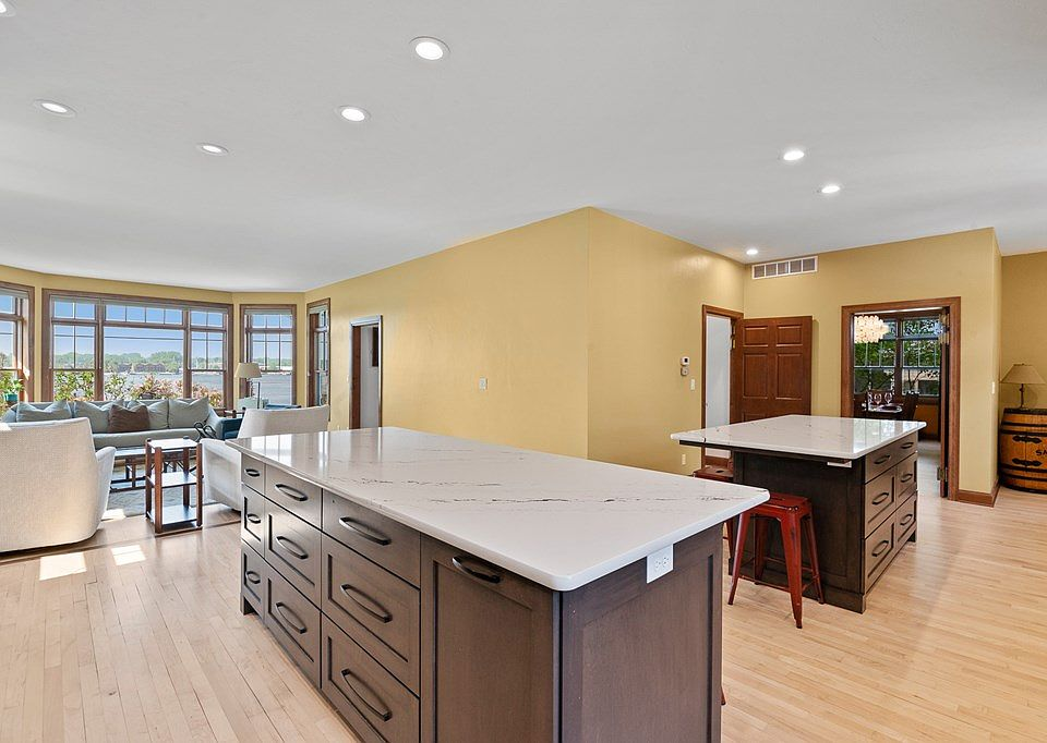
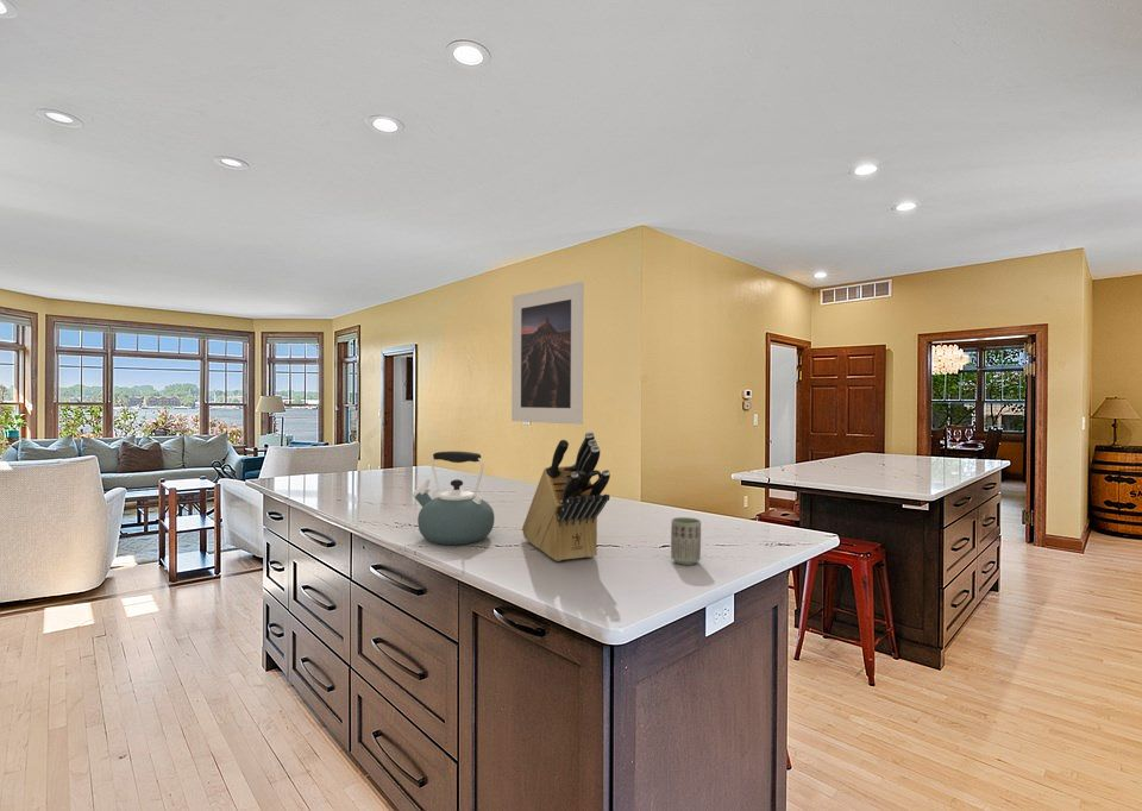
+ kettle (450, 493)
+ knife block (563, 490)
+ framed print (545, 356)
+ cup (685, 540)
